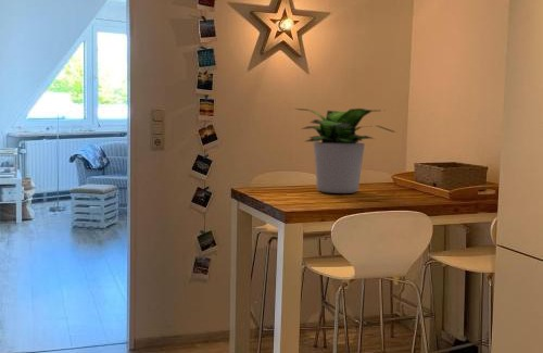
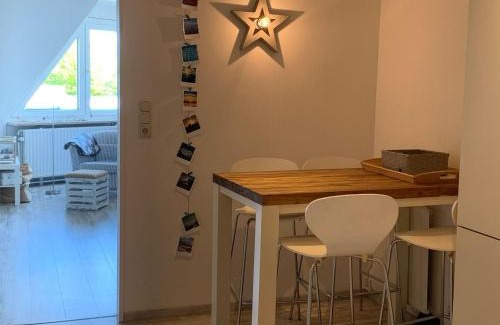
- potted plant (343, 151)
